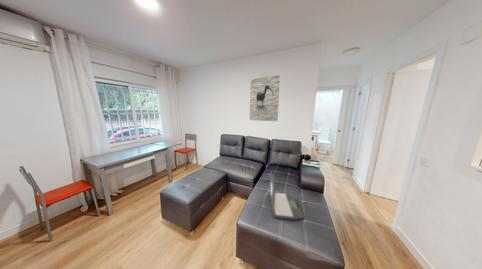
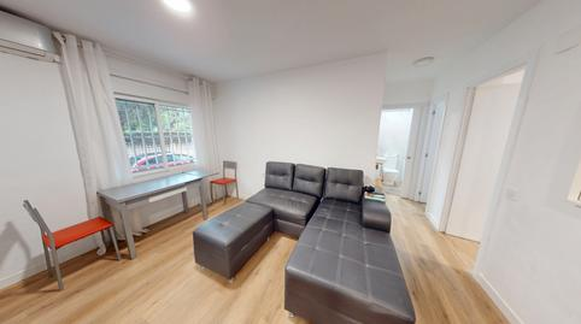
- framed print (264, 99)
- laptop (285, 193)
